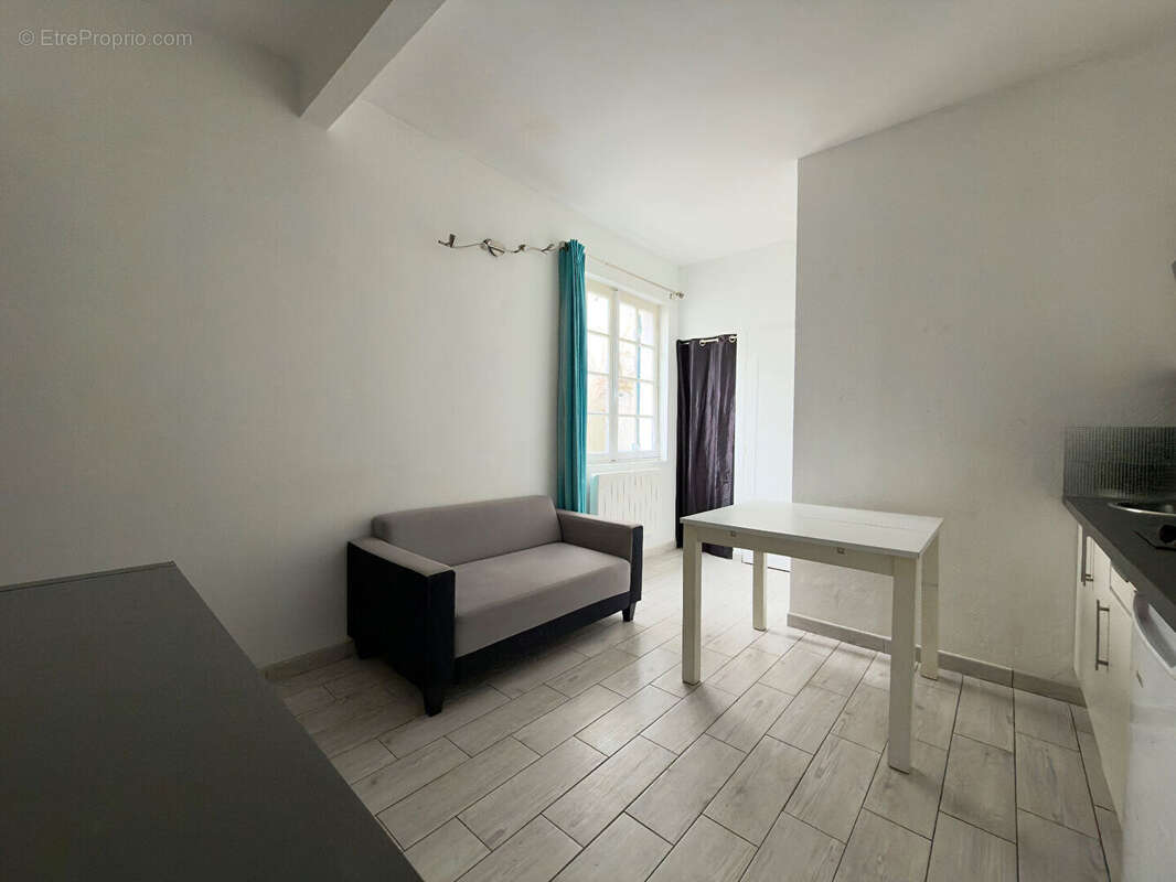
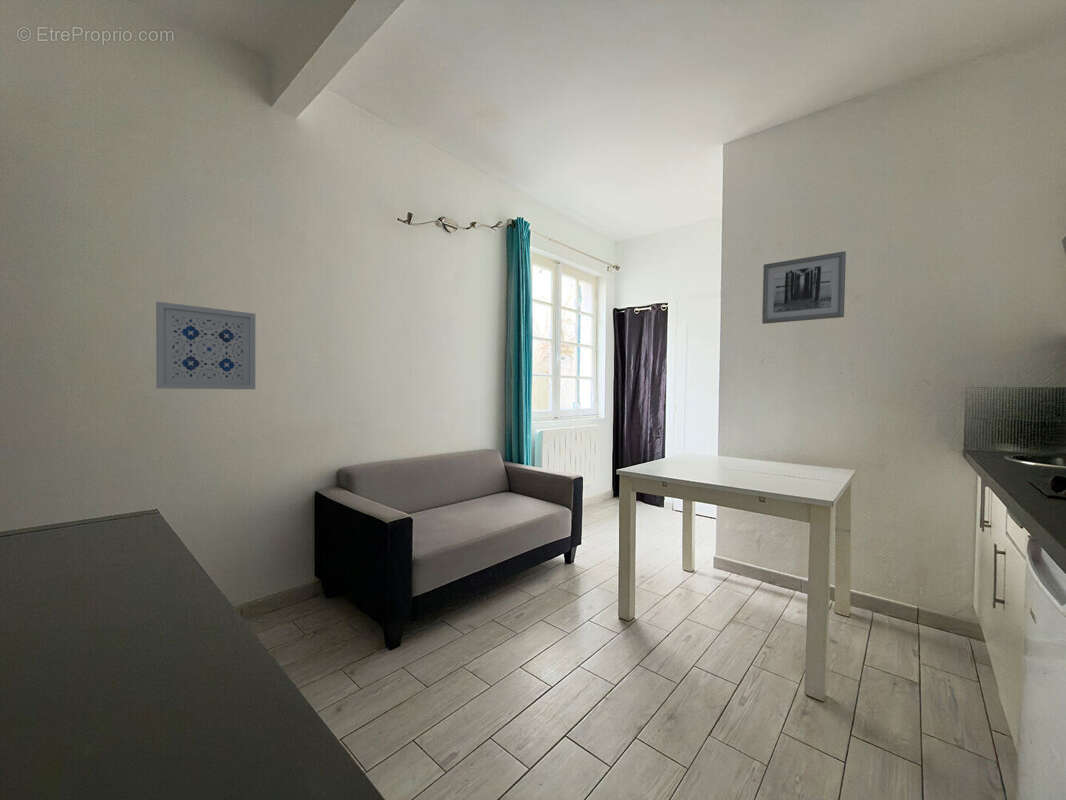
+ wall art (801, 289)
+ wall art (208, 348)
